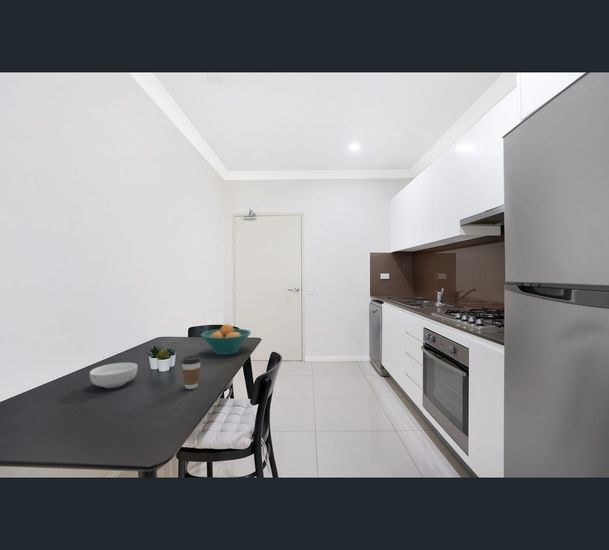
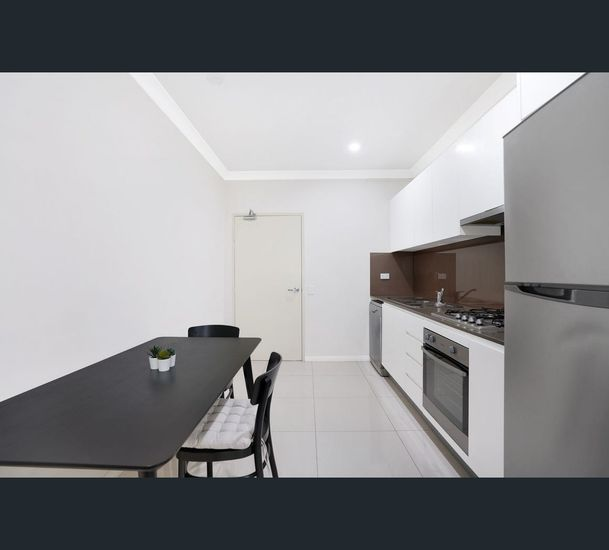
- coffee cup (191, 372)
- fruit bowl (226, 338)
- cereal bowl (114, 376)
